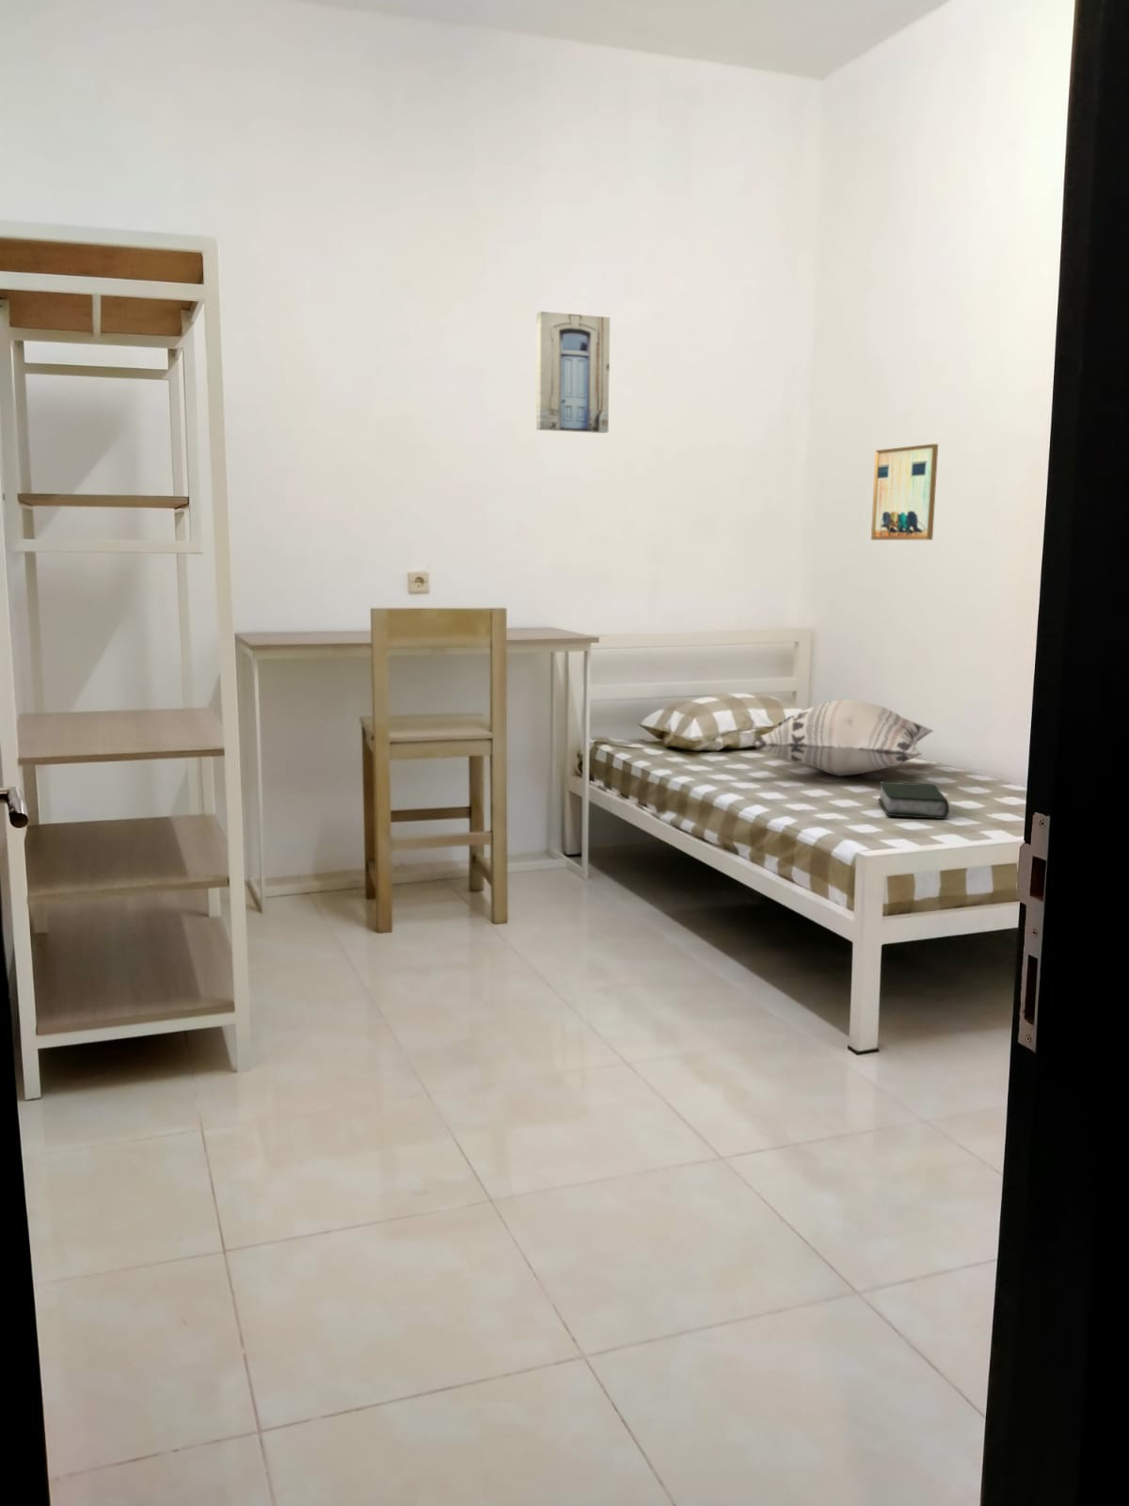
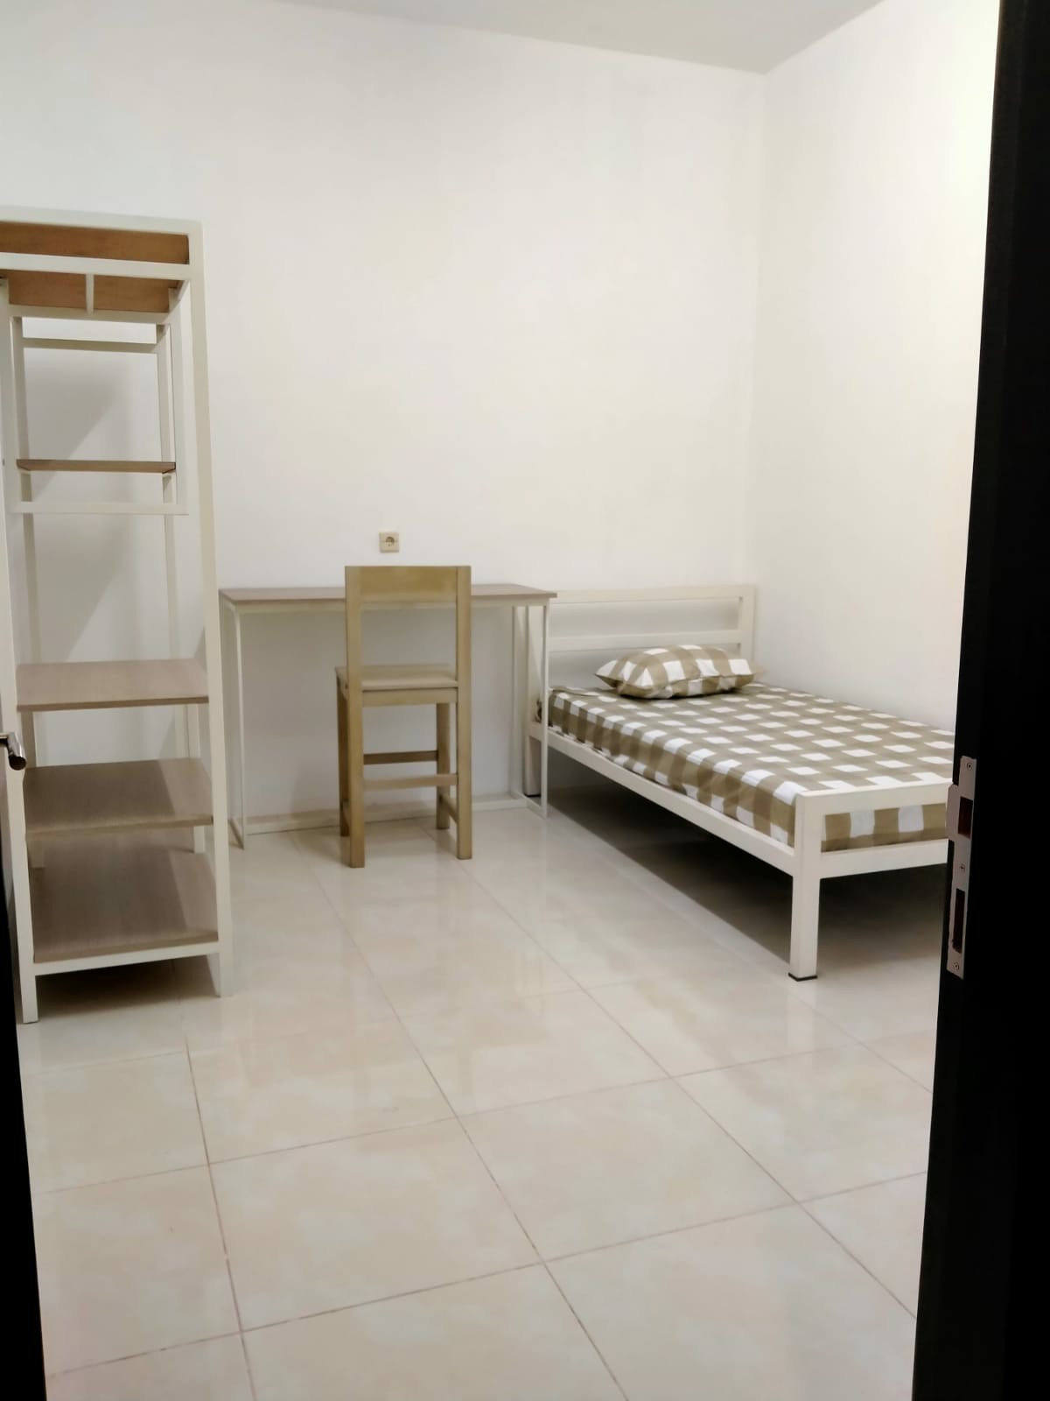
- decorative pillow (844, 736)
- wall art (904, 493)
- book (912, 799)
- wall art (573, 372)
